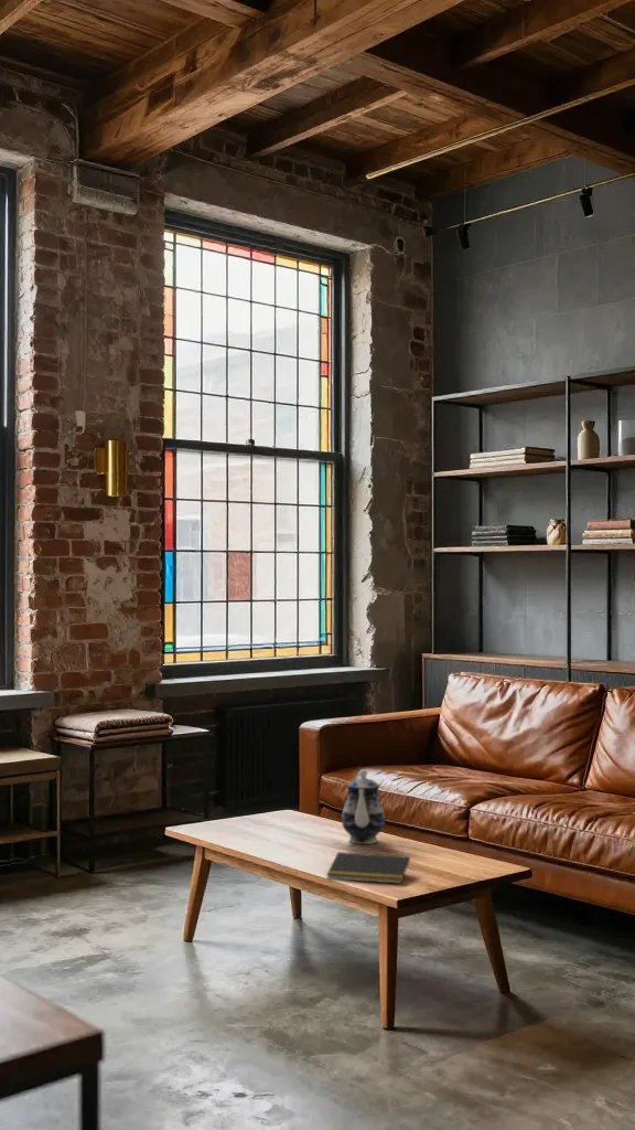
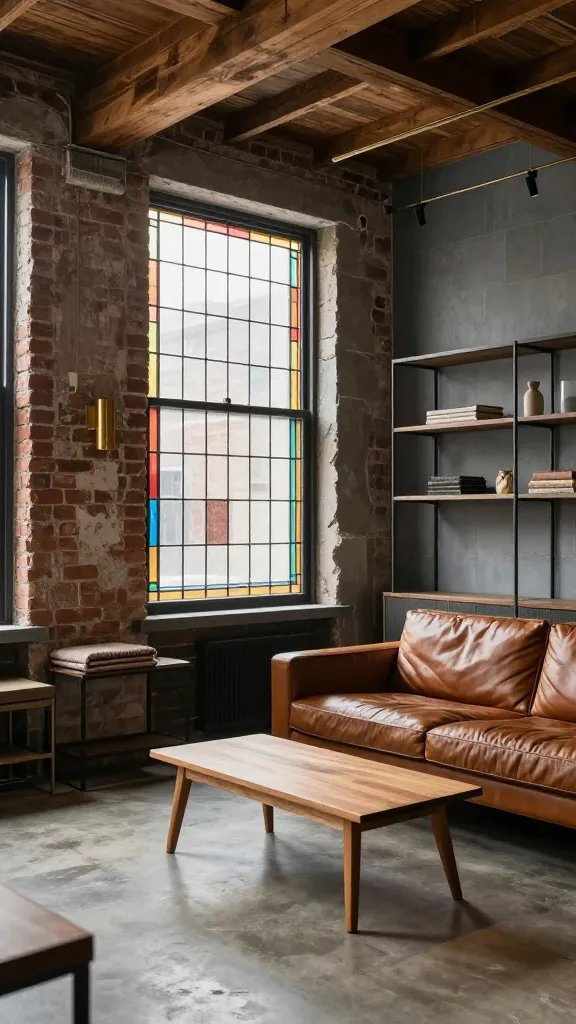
- notepad (368, 866)
- teapot (363, 804)
